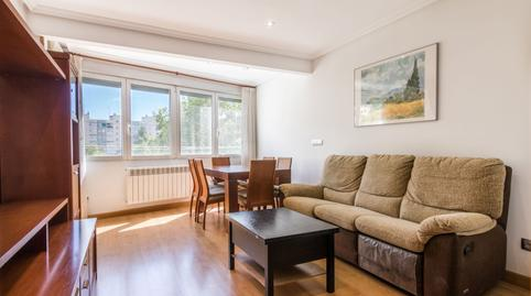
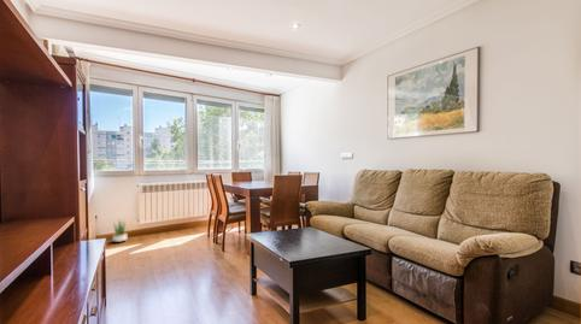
+ potted plant (119, 230)
